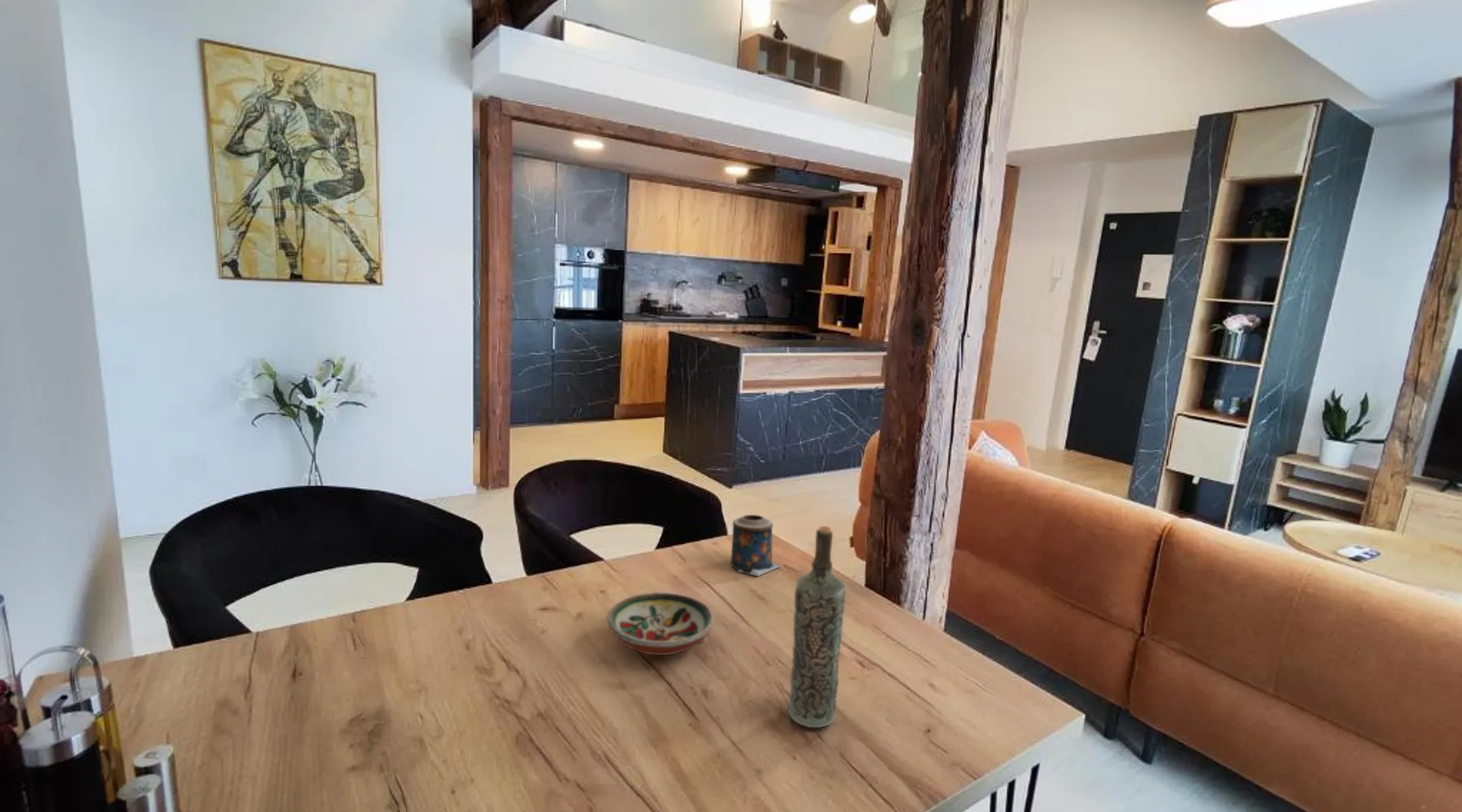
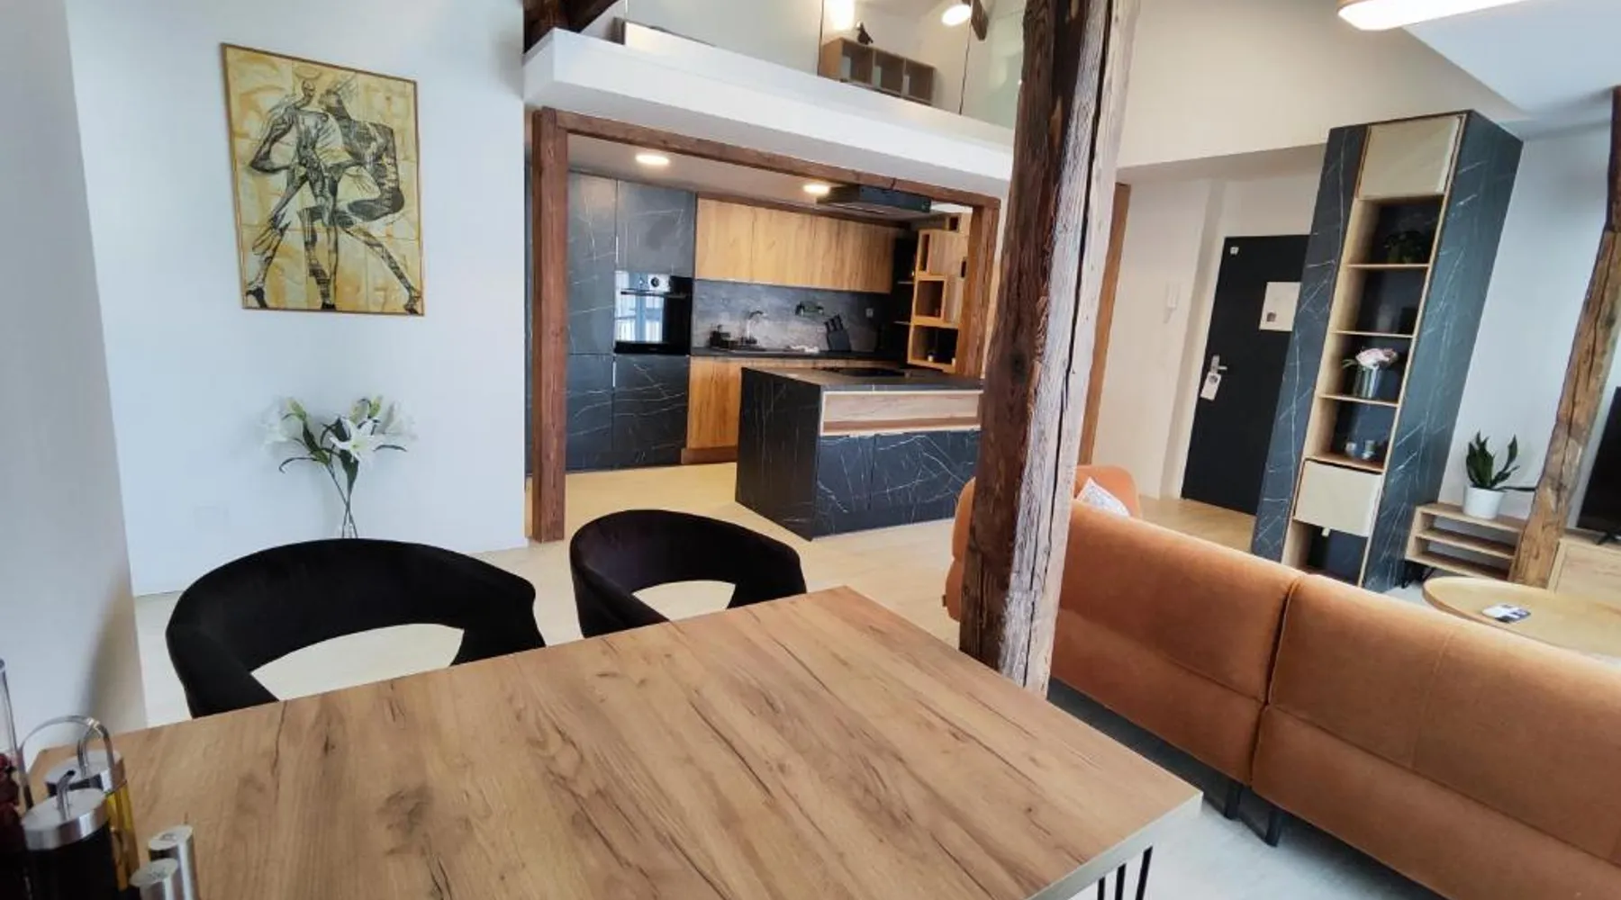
- bottle (818, 624)
- candle (758, 542)
- decorative bowl (660, 628)
